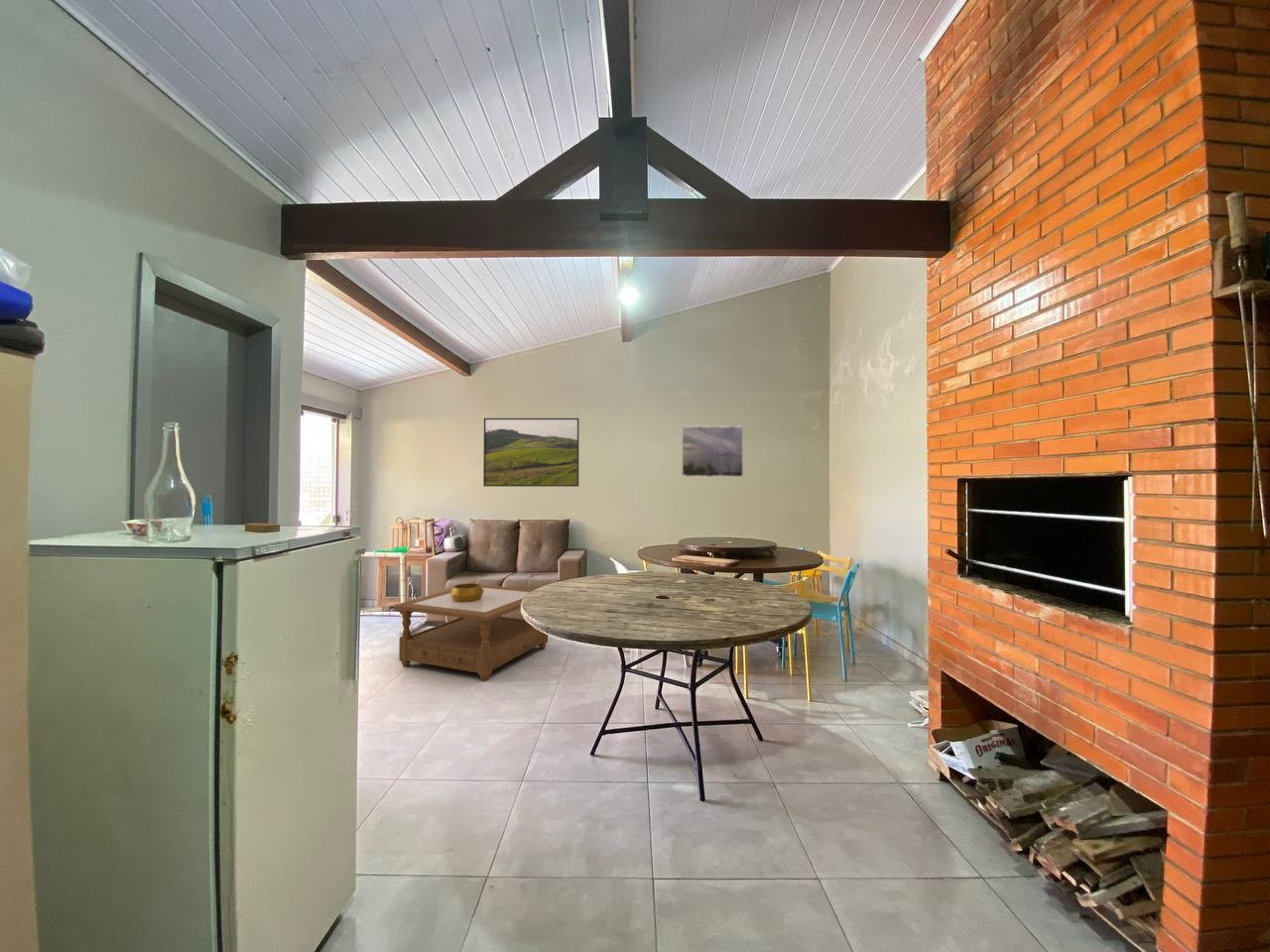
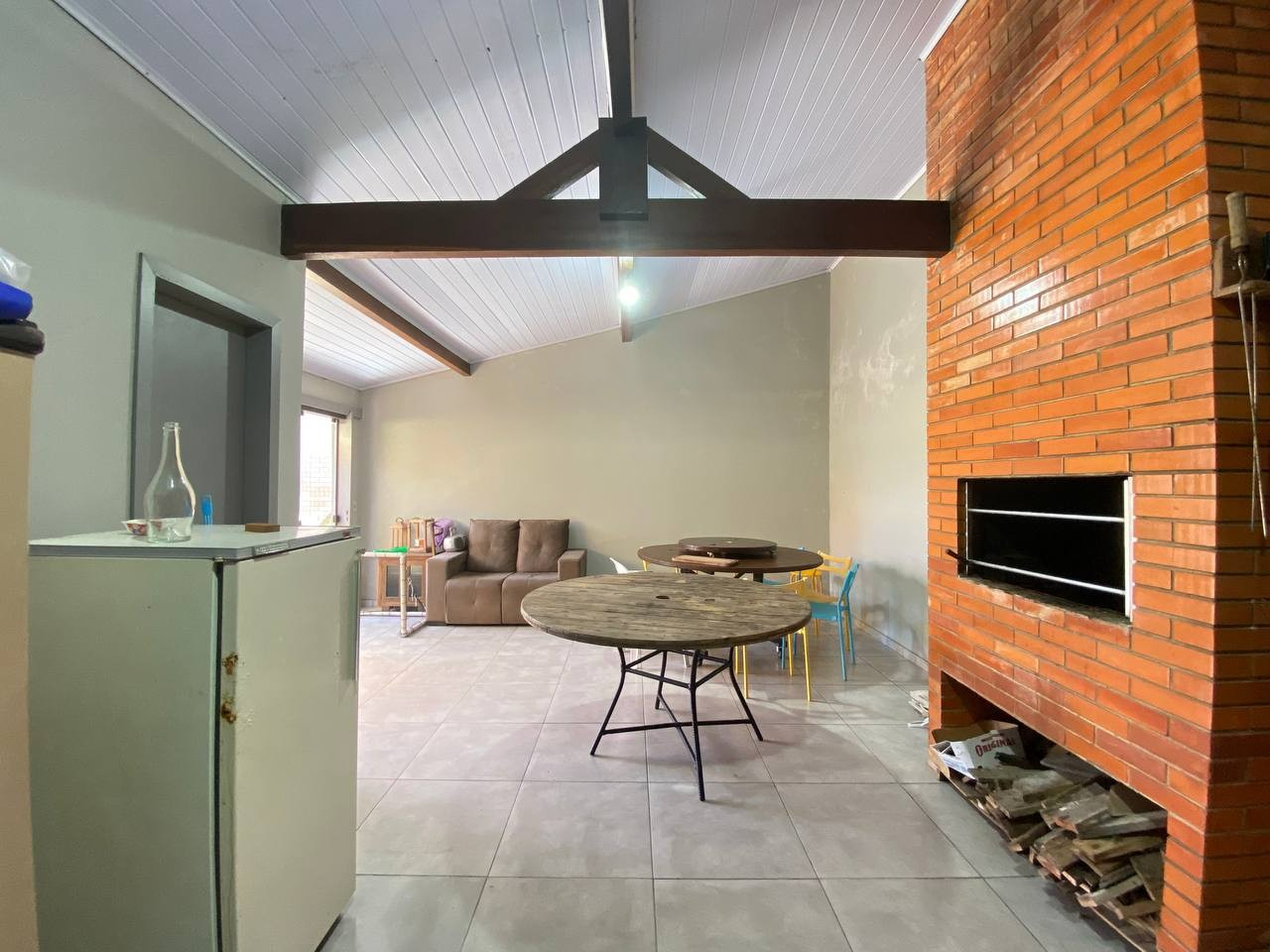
- decorative bowl (466, 592)
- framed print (531, 452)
- coffee table (477, 627)
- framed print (711, 451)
